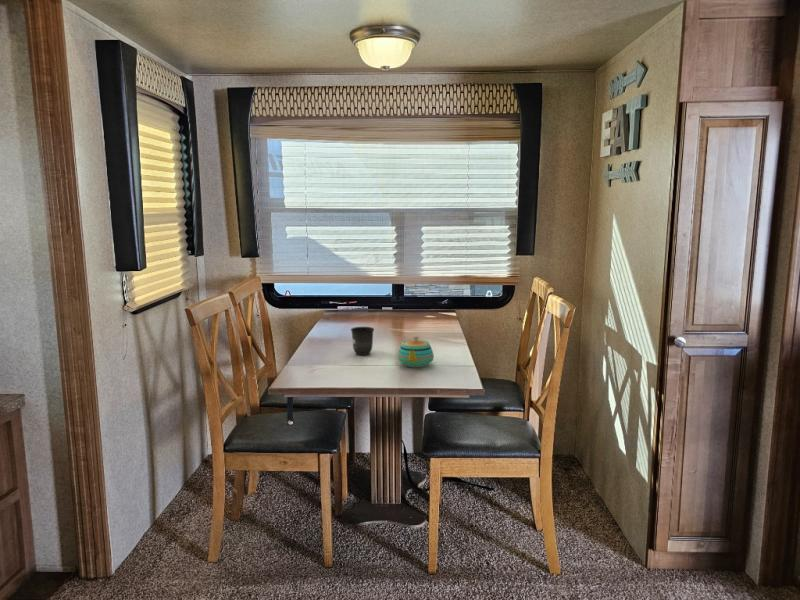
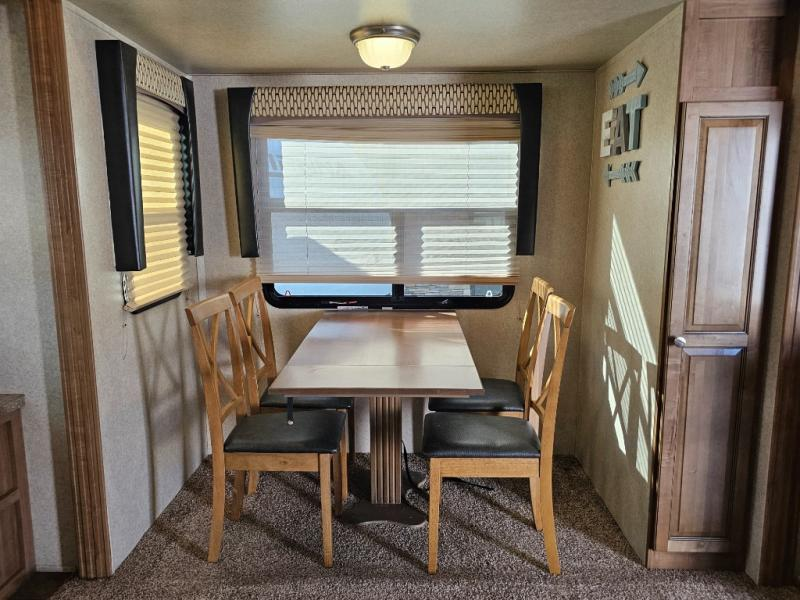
- teapot (415, 351)
- mug (361, 340)
